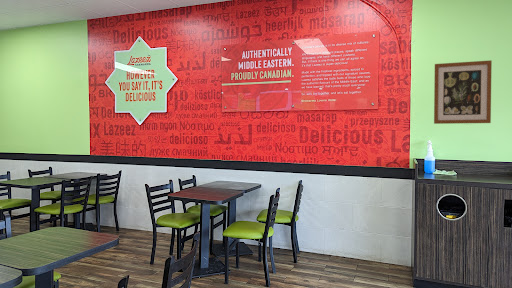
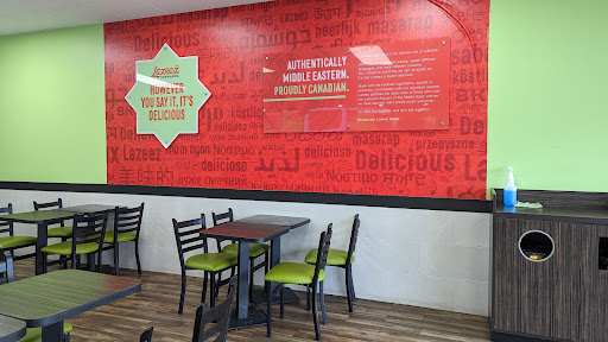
- wall art (461, 92)
